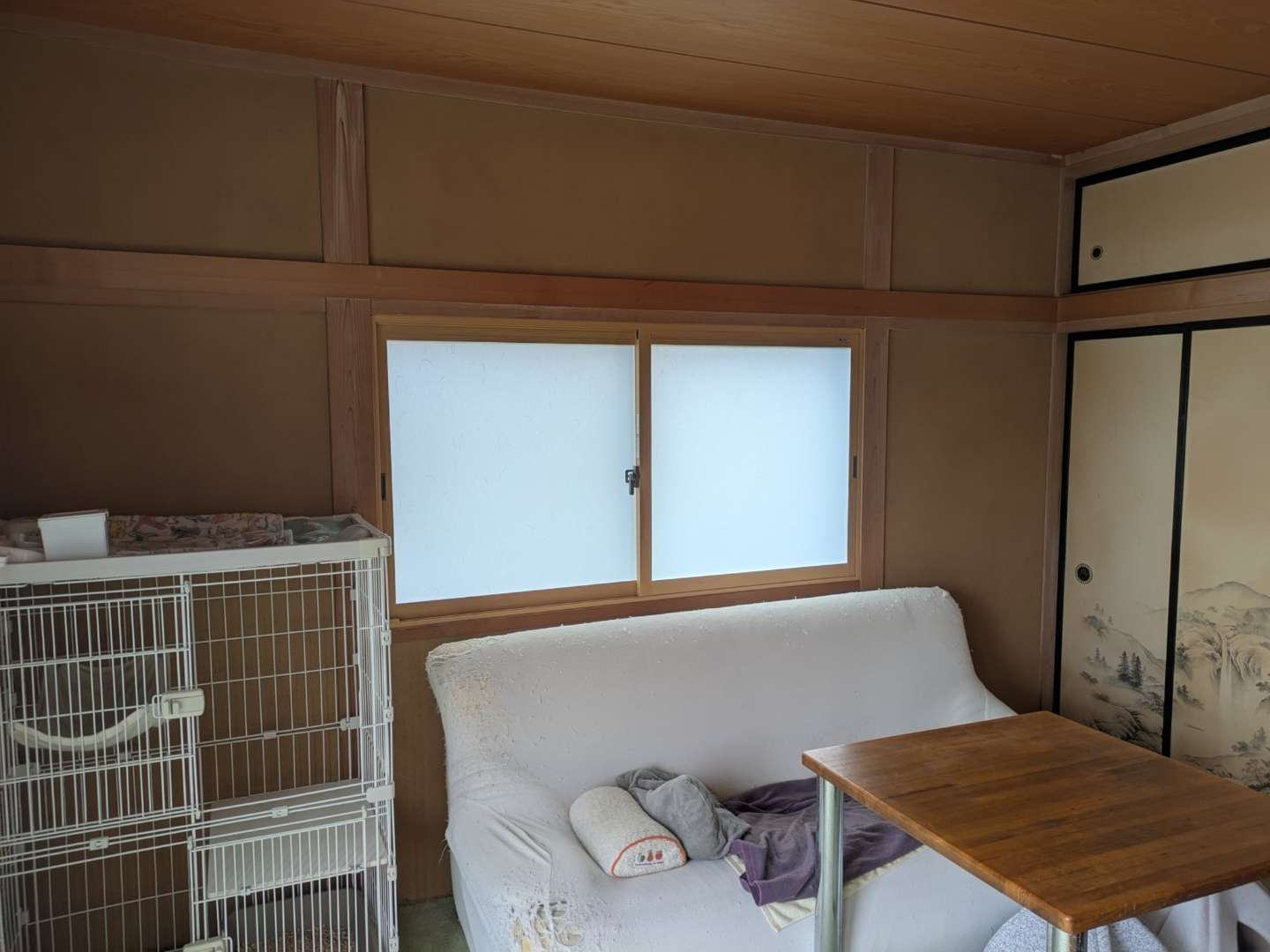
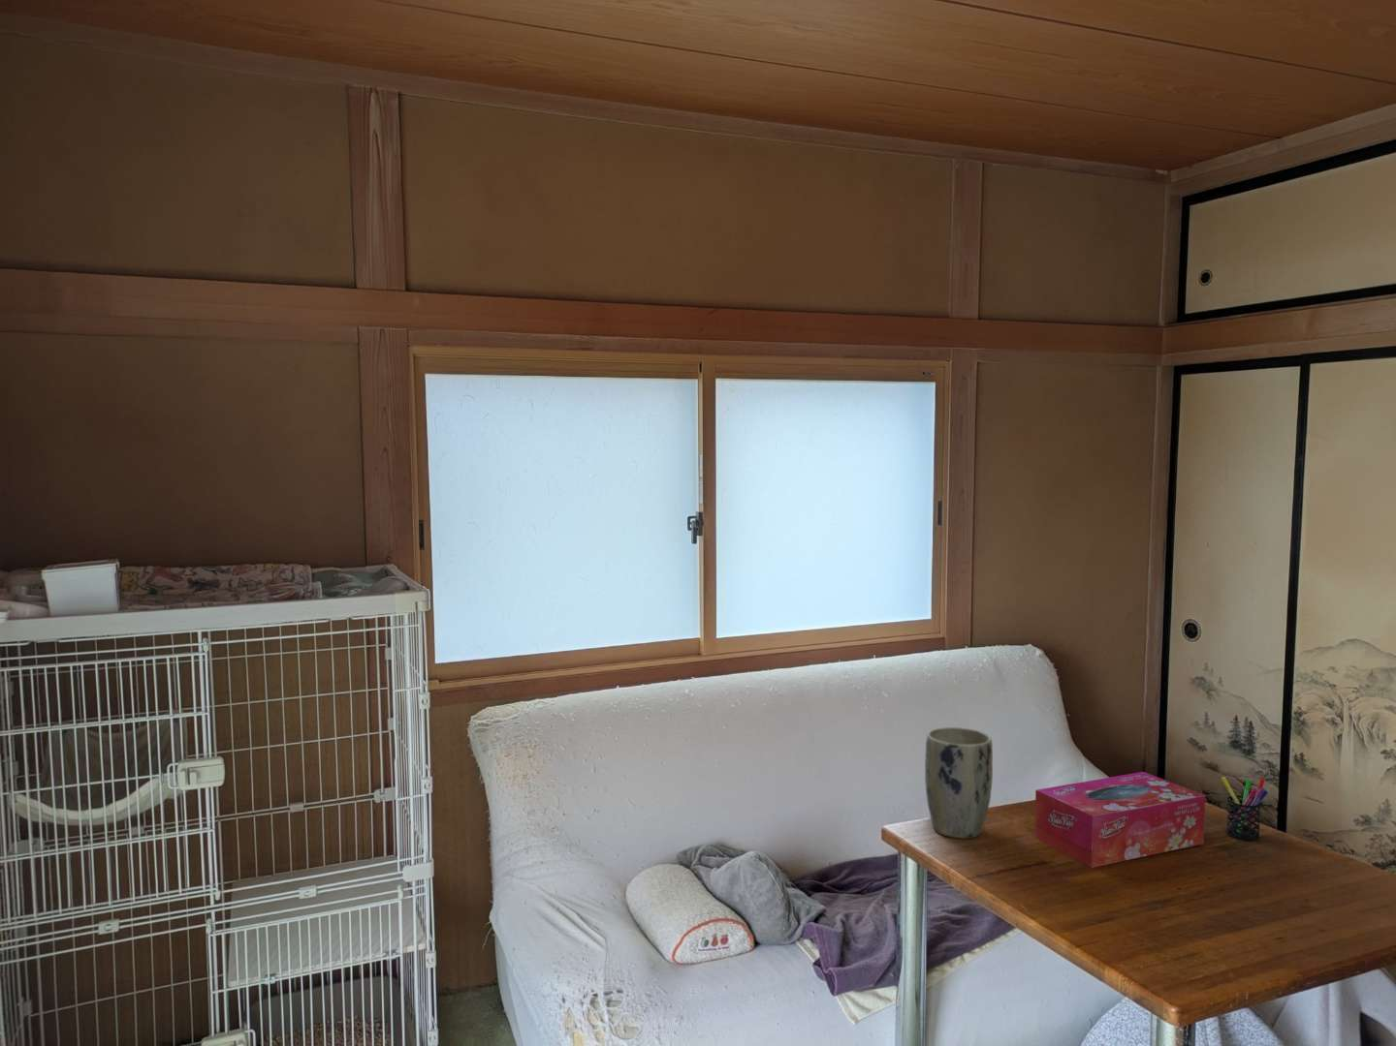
+ tissue box (1119, 816)
+ plant pot (957, 782)
+ pen holder (1245, 804)
